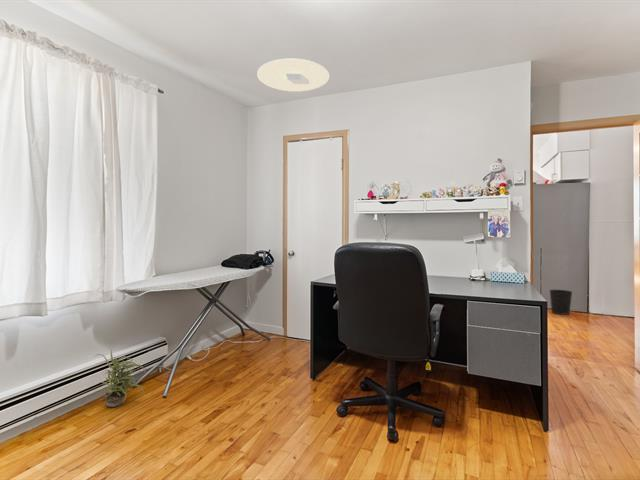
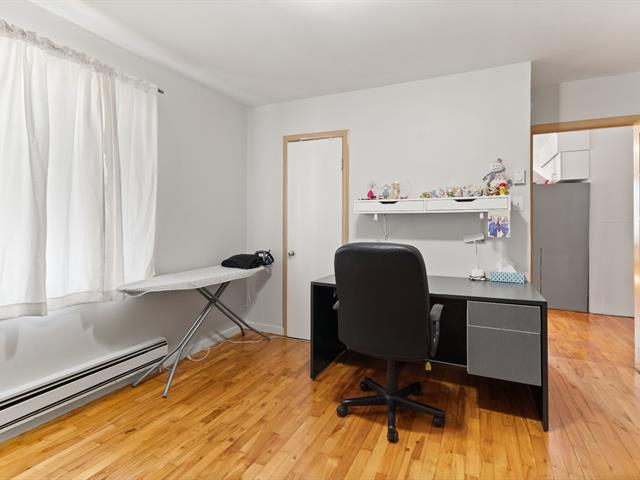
- ceiling light (293, 73)
- potted plant (118, 376)
- wastebasket (560, 302)
